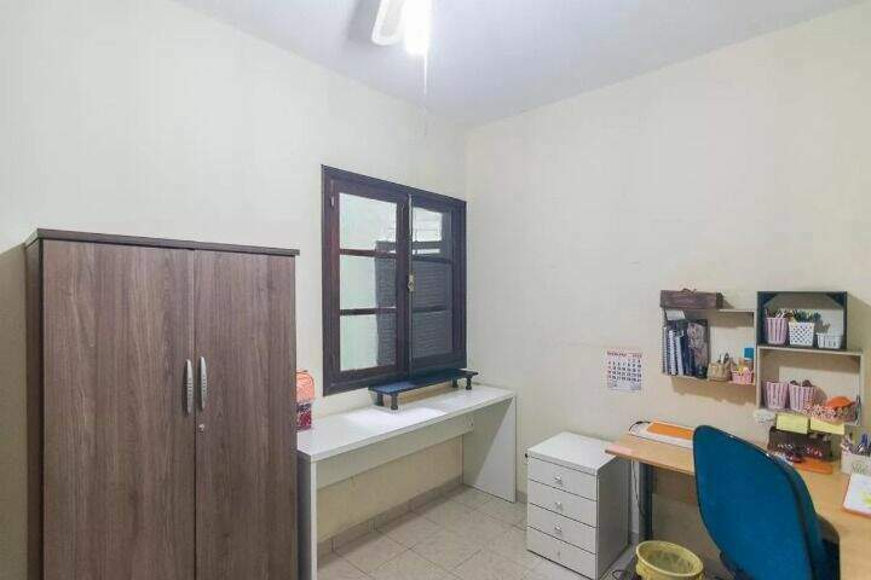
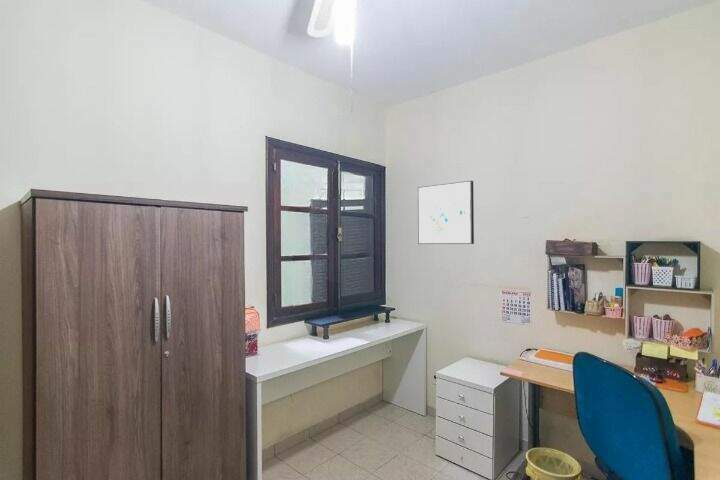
+ wall art (444, 214)
